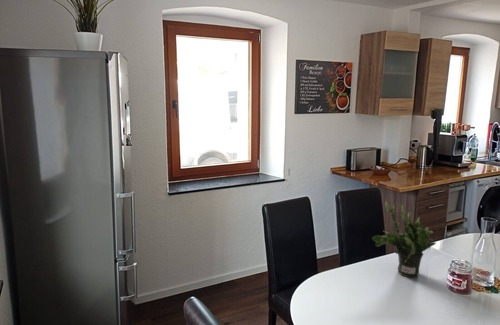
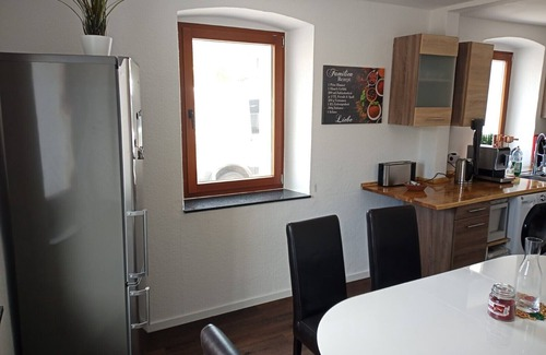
- potted plant (399, 240)
